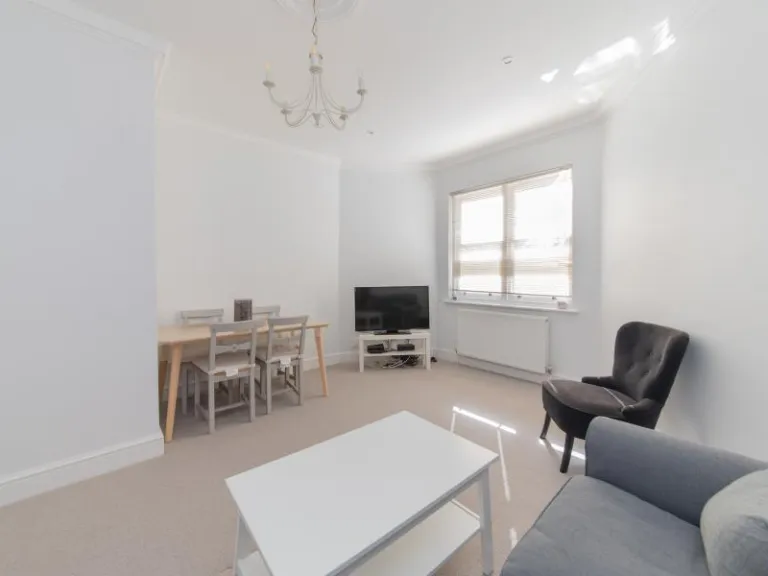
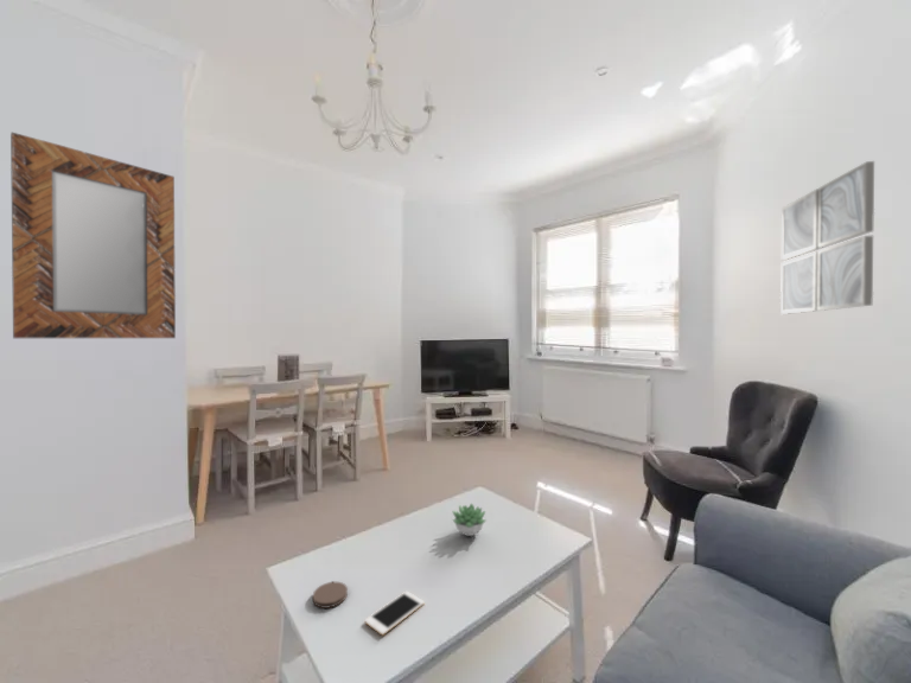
+ cell phone (395, 611)
+ wall art (820, 248)
+ coaster (330, 594)
+ succulent plant (469, 521)
+ home mirror (102, 248)
